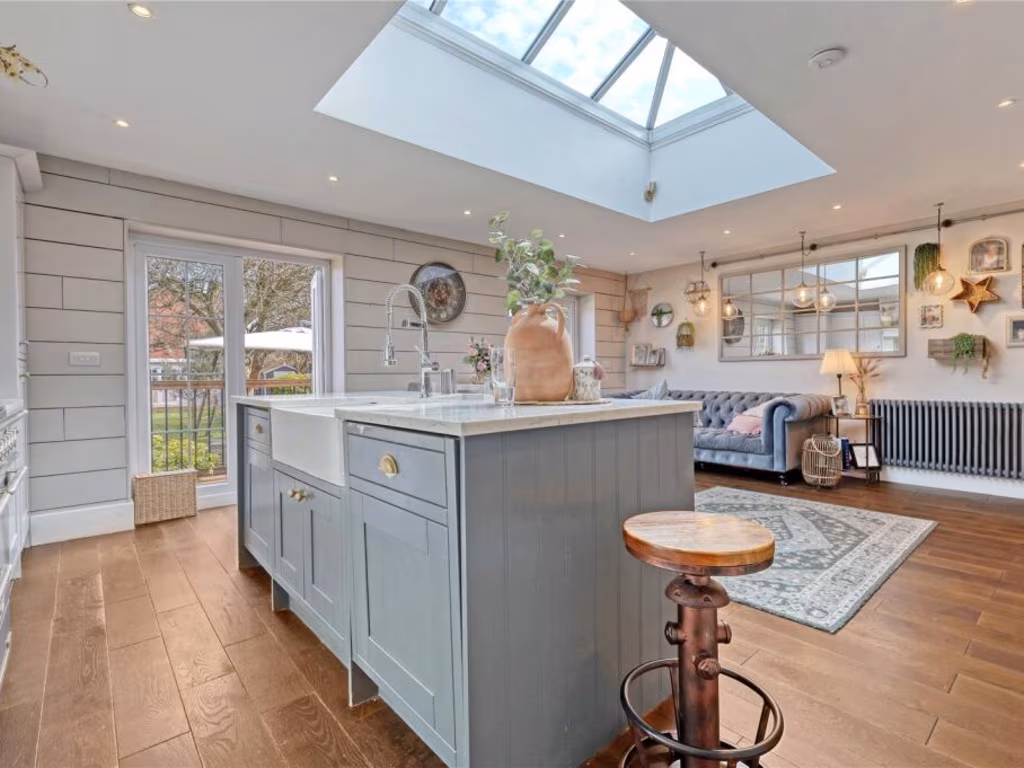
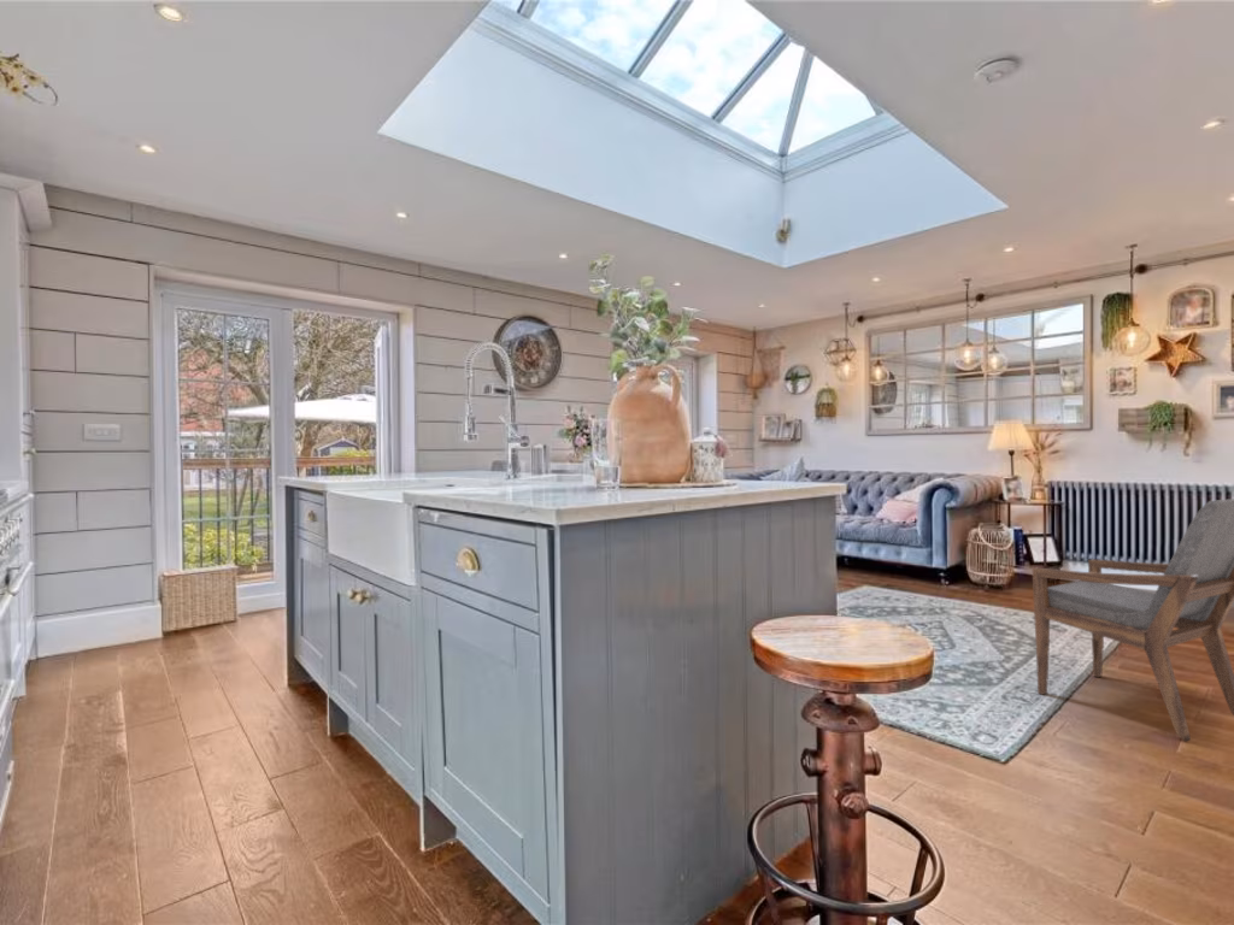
+ armchair (1144, 601)
